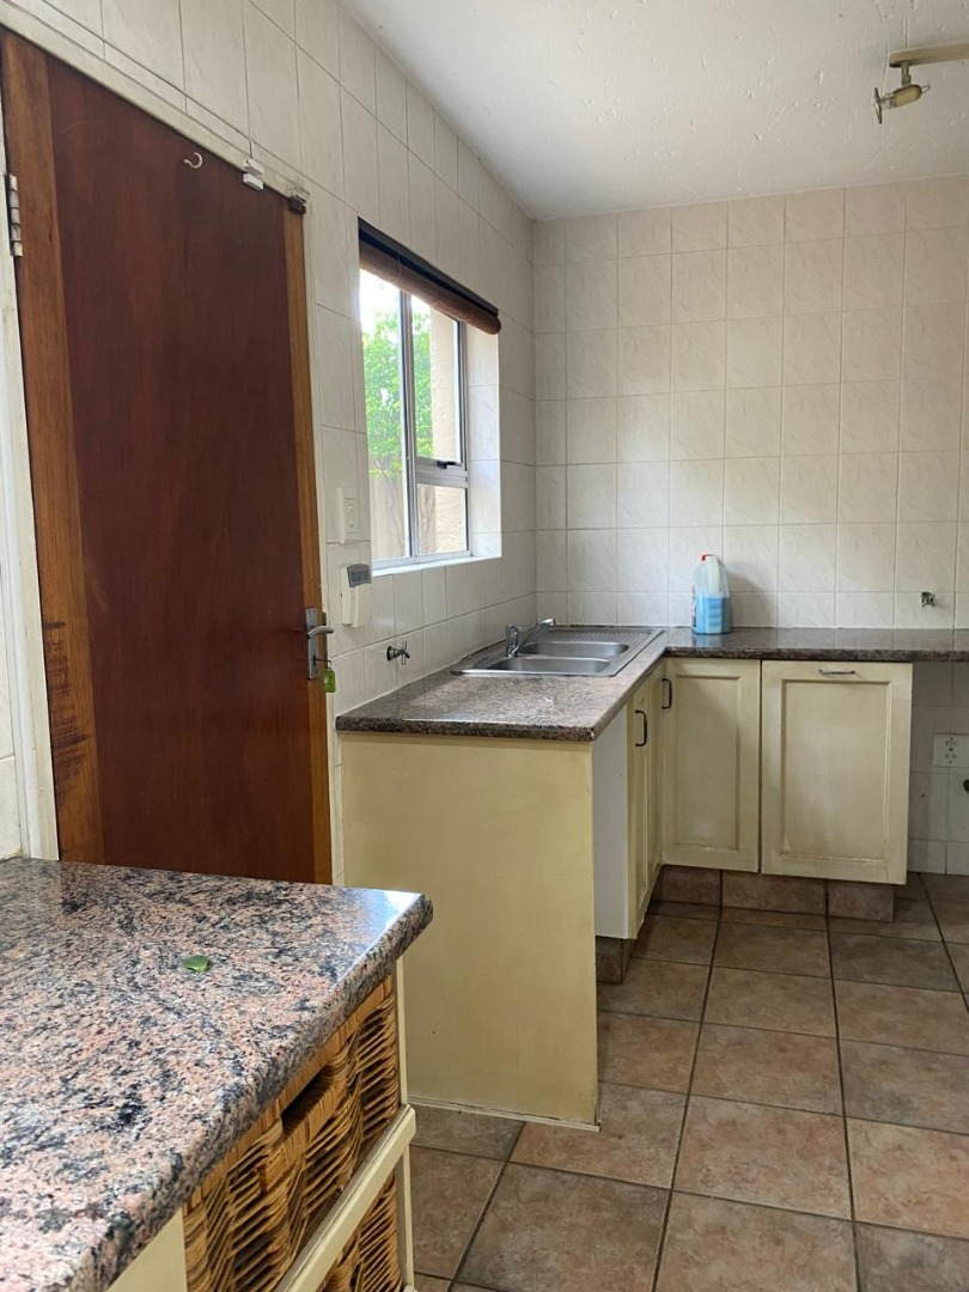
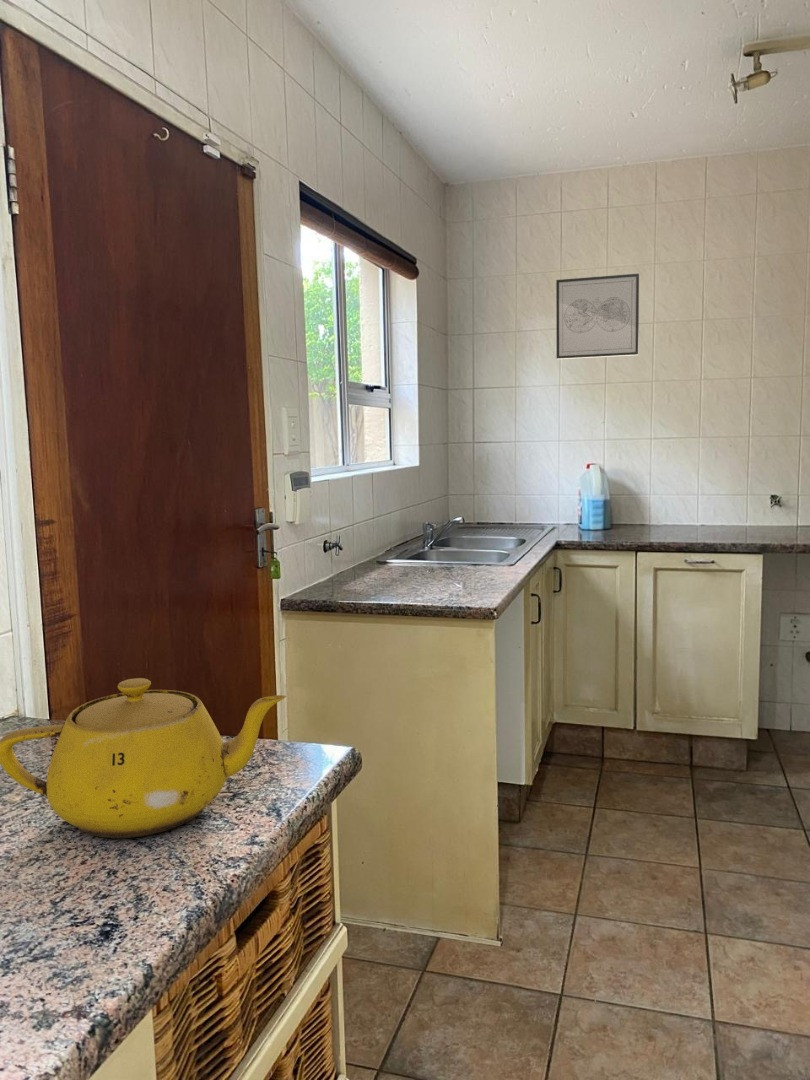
+ teapot (148, 745)
+ wall art (597, 317)
